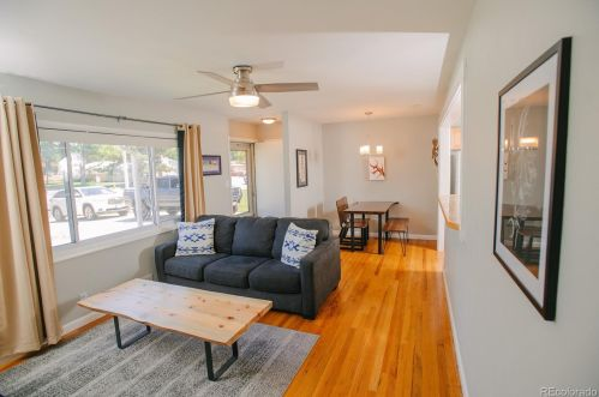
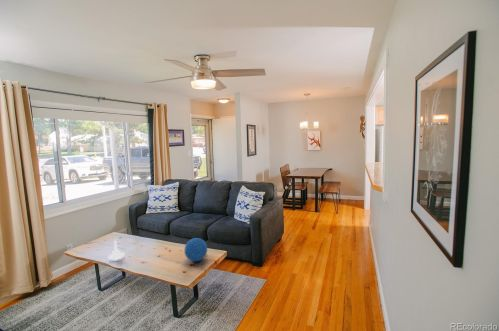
+ decorative ball (196, 249)
+ candle holder (115, 248)
